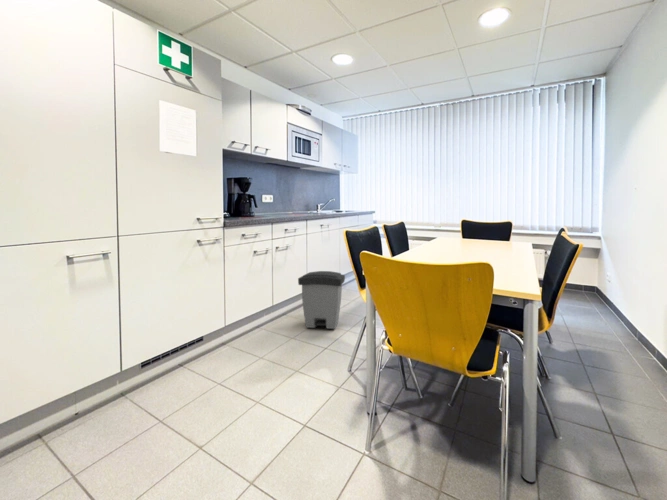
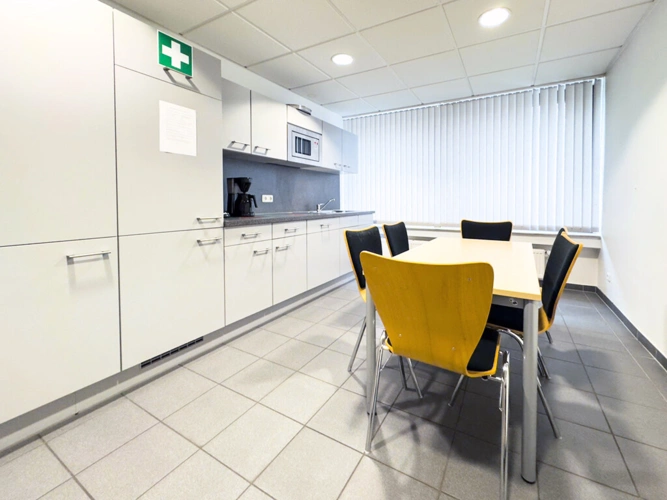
- trash can (322, 299)
